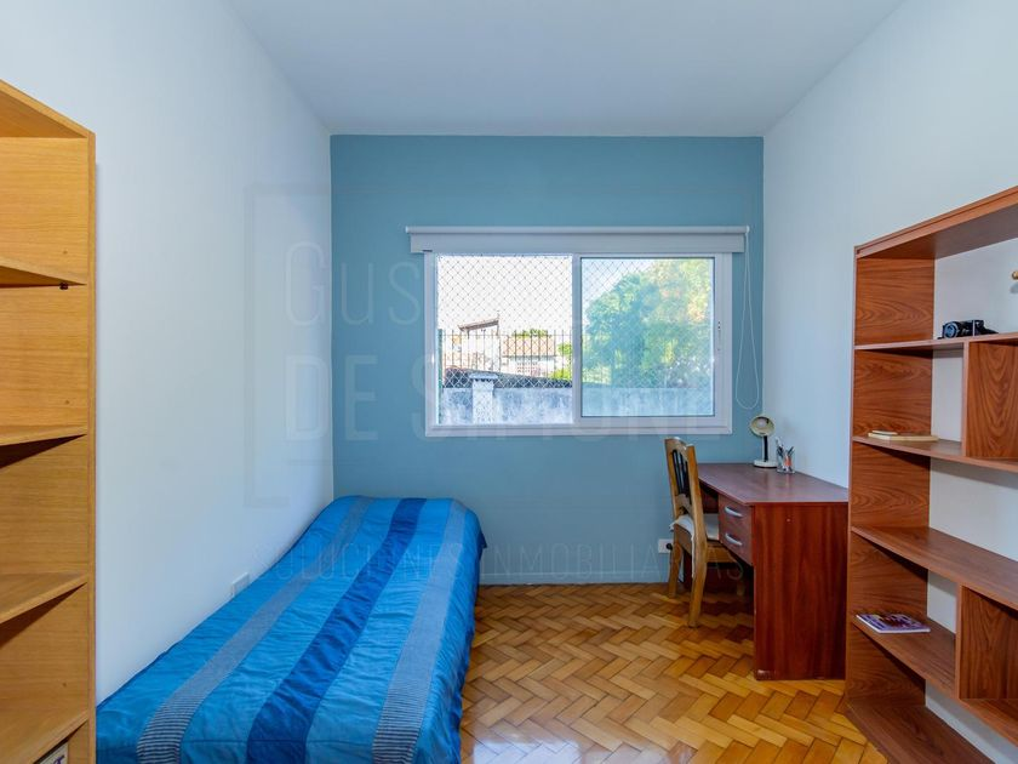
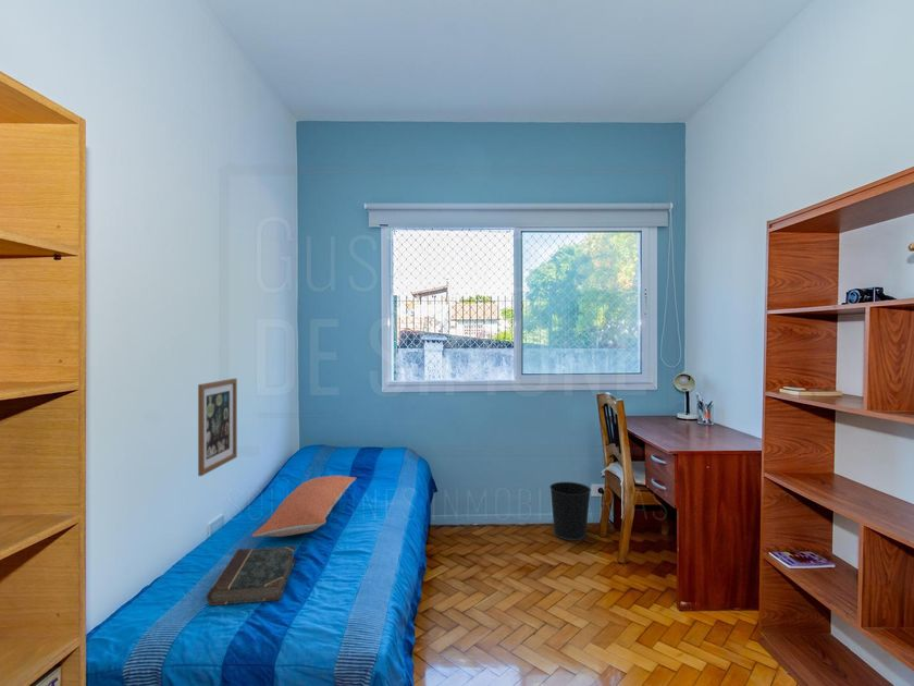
+ wastebasket (569, 511)
+ pillow (311, 503)
+ wall art (219, 424)
+ book (255, 572)
